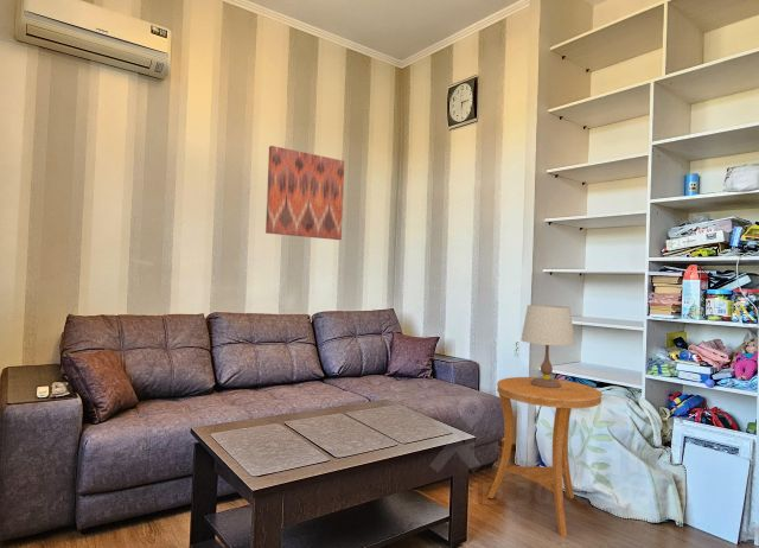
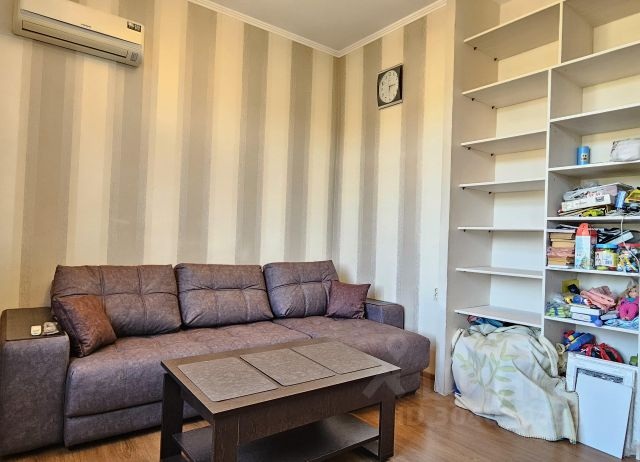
- wall art (306, 195)
- table lamp (547, 344)
- side table (553, 447)
